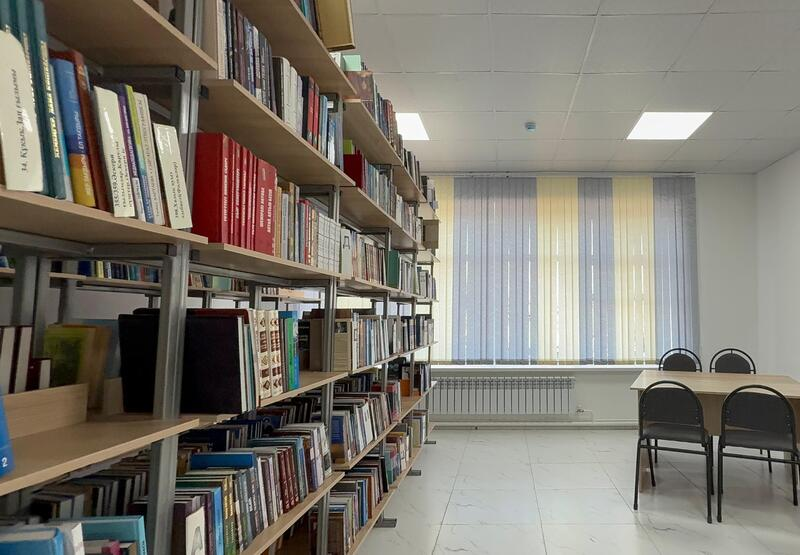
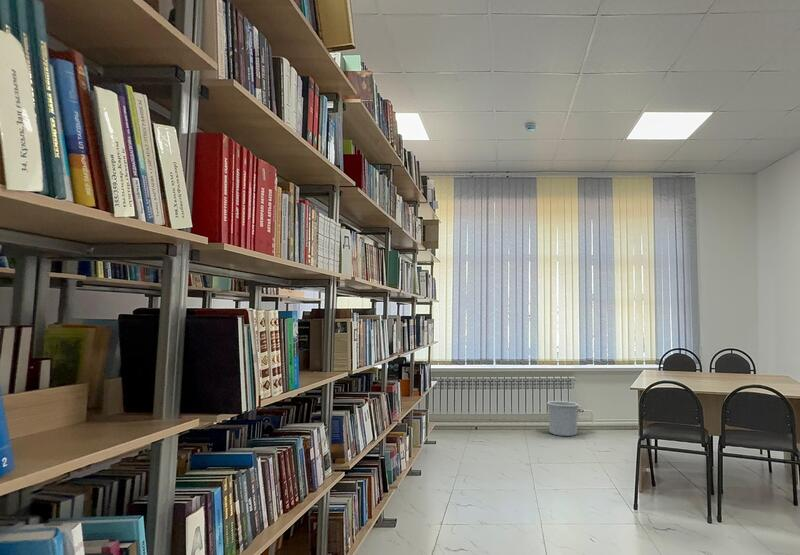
+ waste bin (562, 418)
